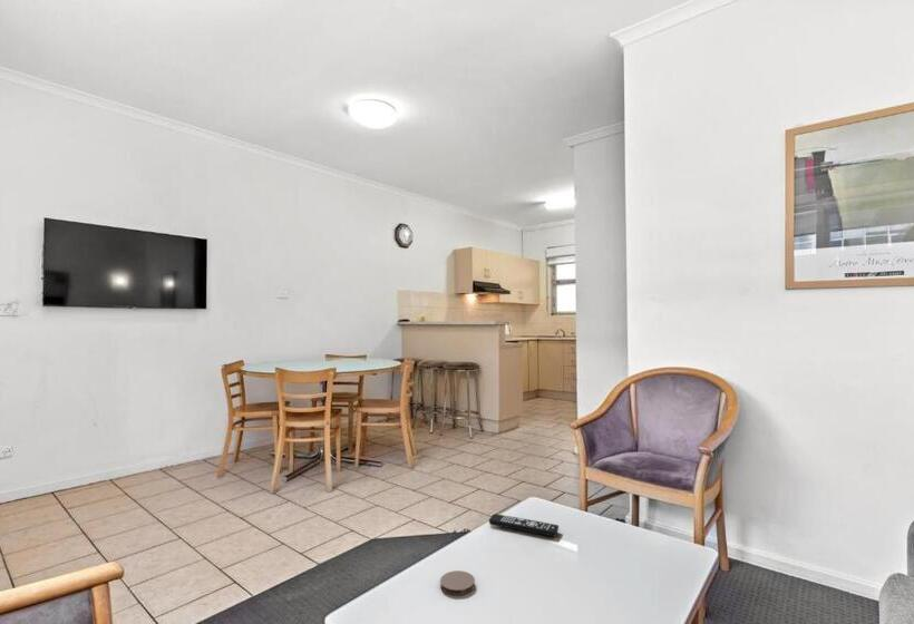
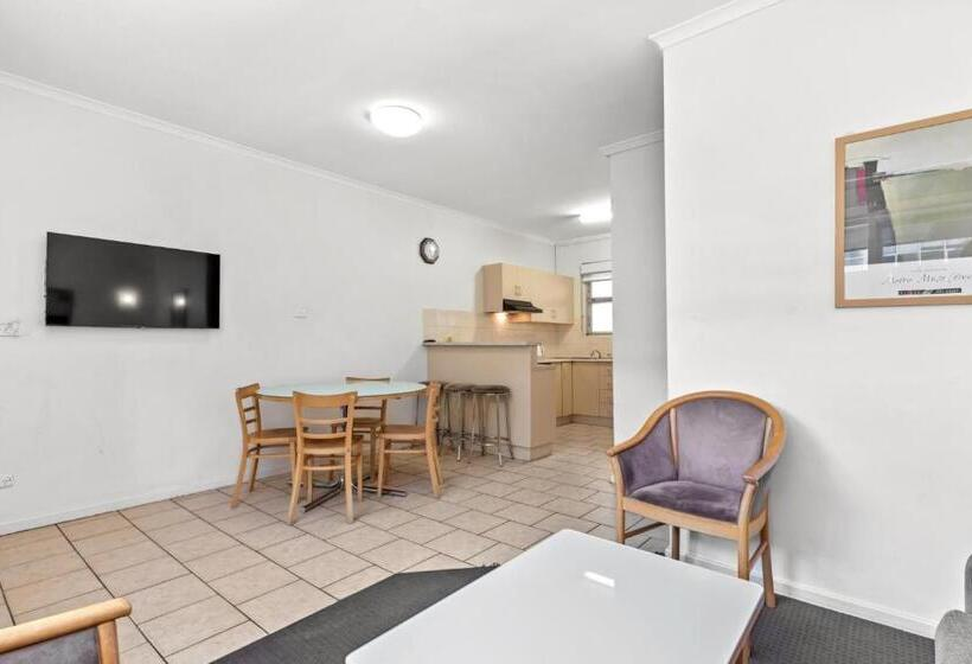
- remote control (523, 525)
- coaster (457, 582)
